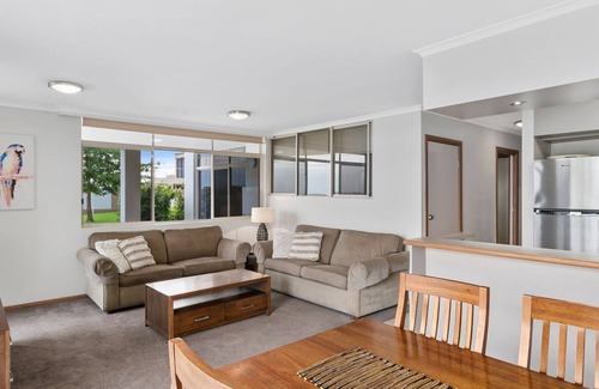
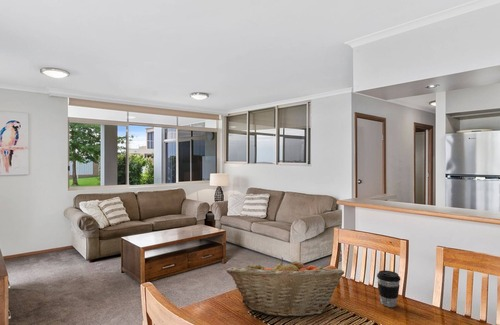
+ coffee cup (388, 288)
+ fruit basket (284, 280)
